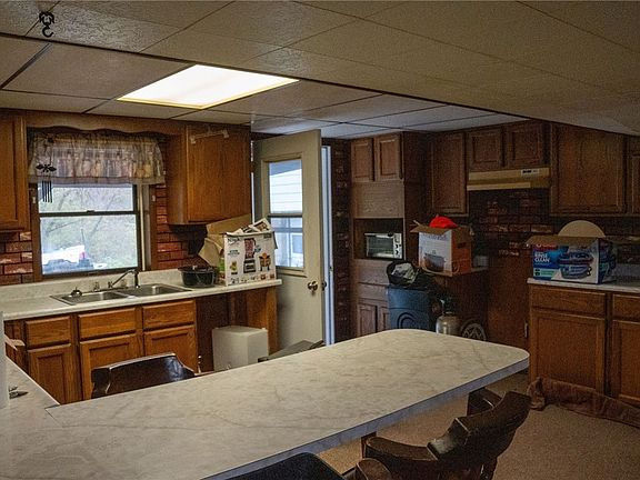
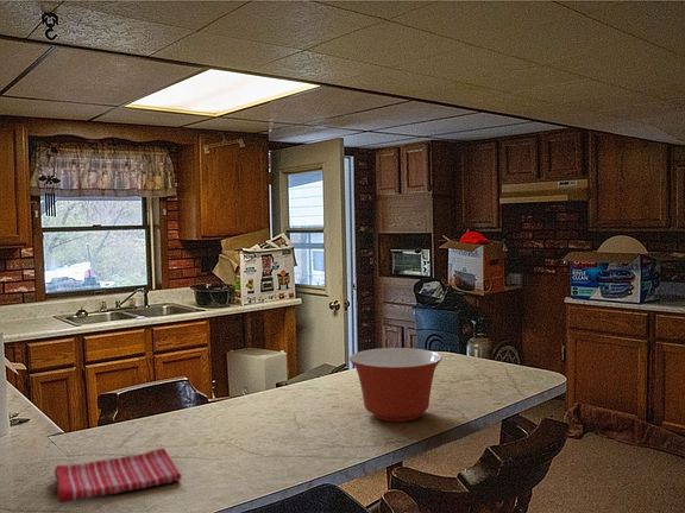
+ mixing bowl (395, 385)
+ dish towel (117, 473)
